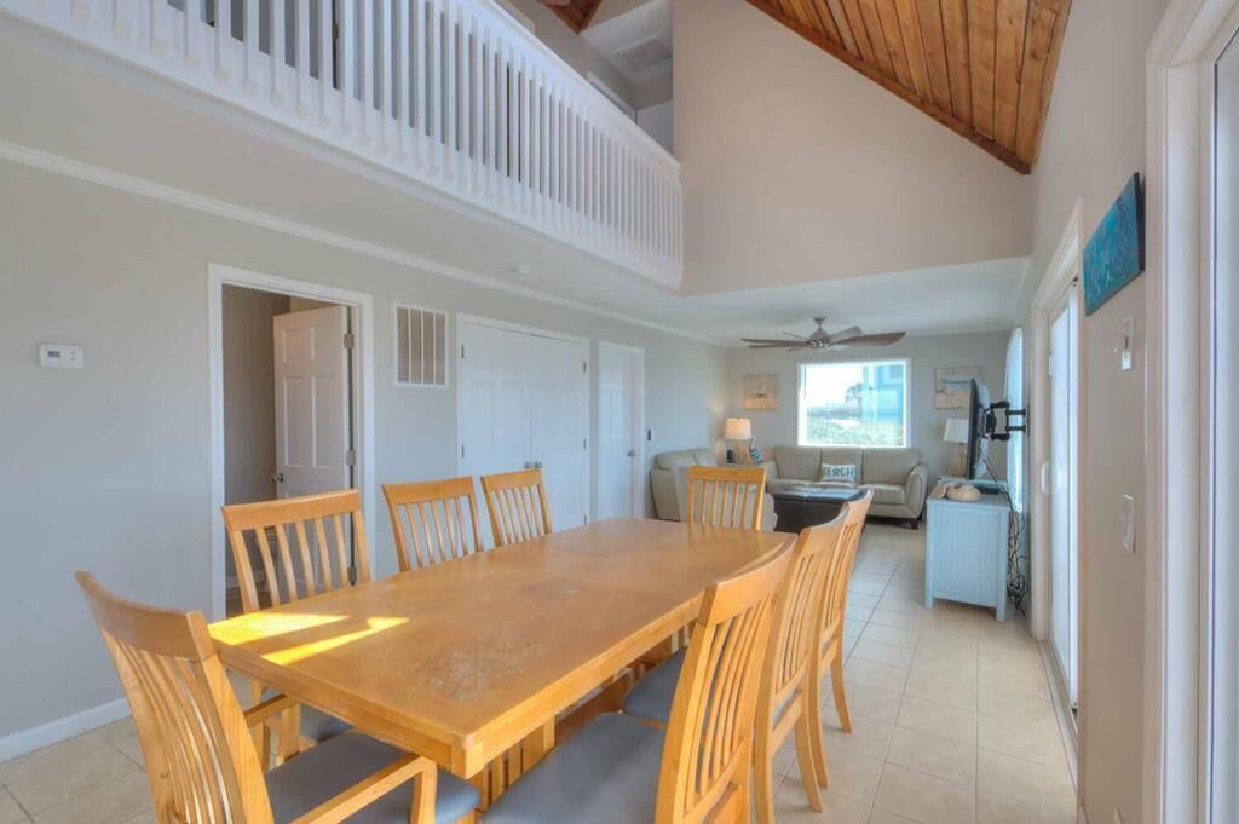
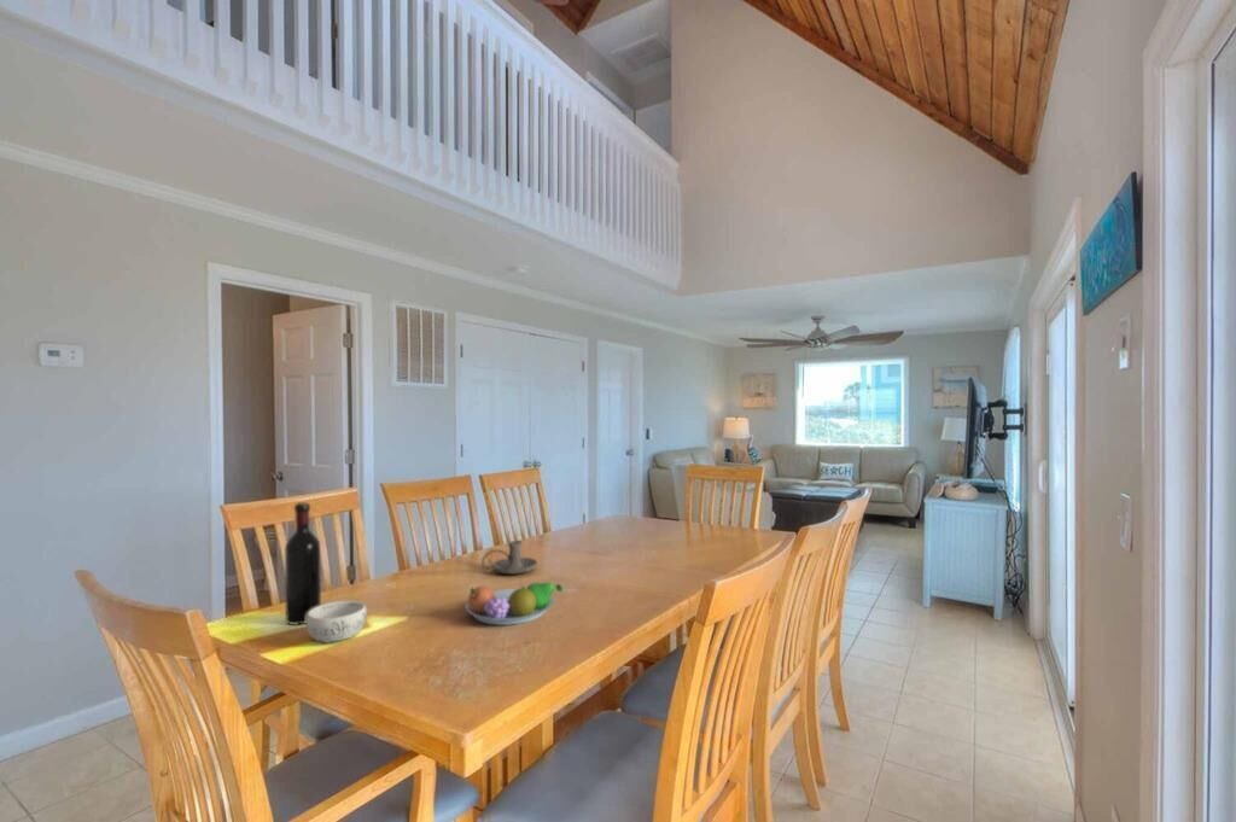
+ decorative bowl (340, 620)
+ wine bottle (302, 560)
+ candle holder (509, 556)
+ fruit bowl (513, 594)
